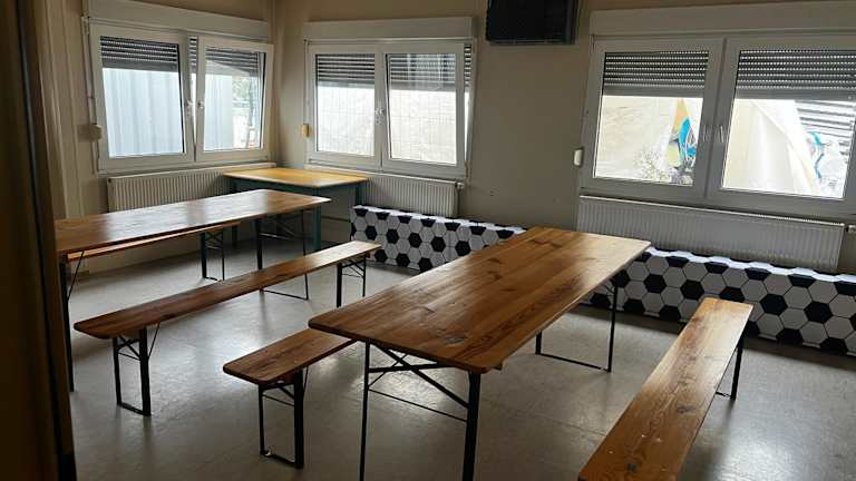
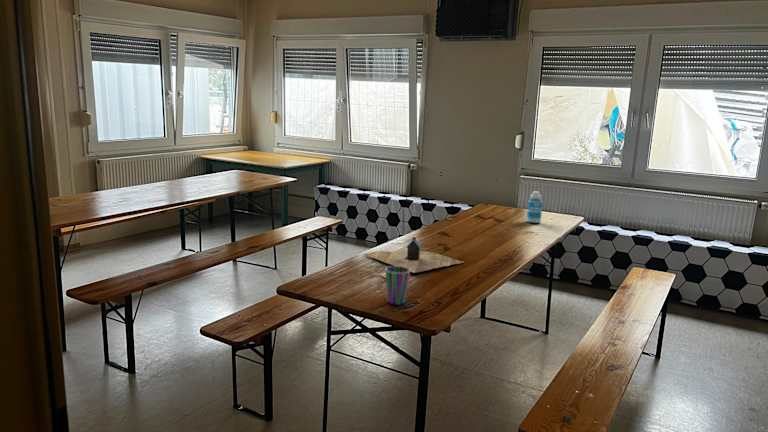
+ cup (397, 285)
+ bottle (534, 207)
+ toy house (413, 247)
